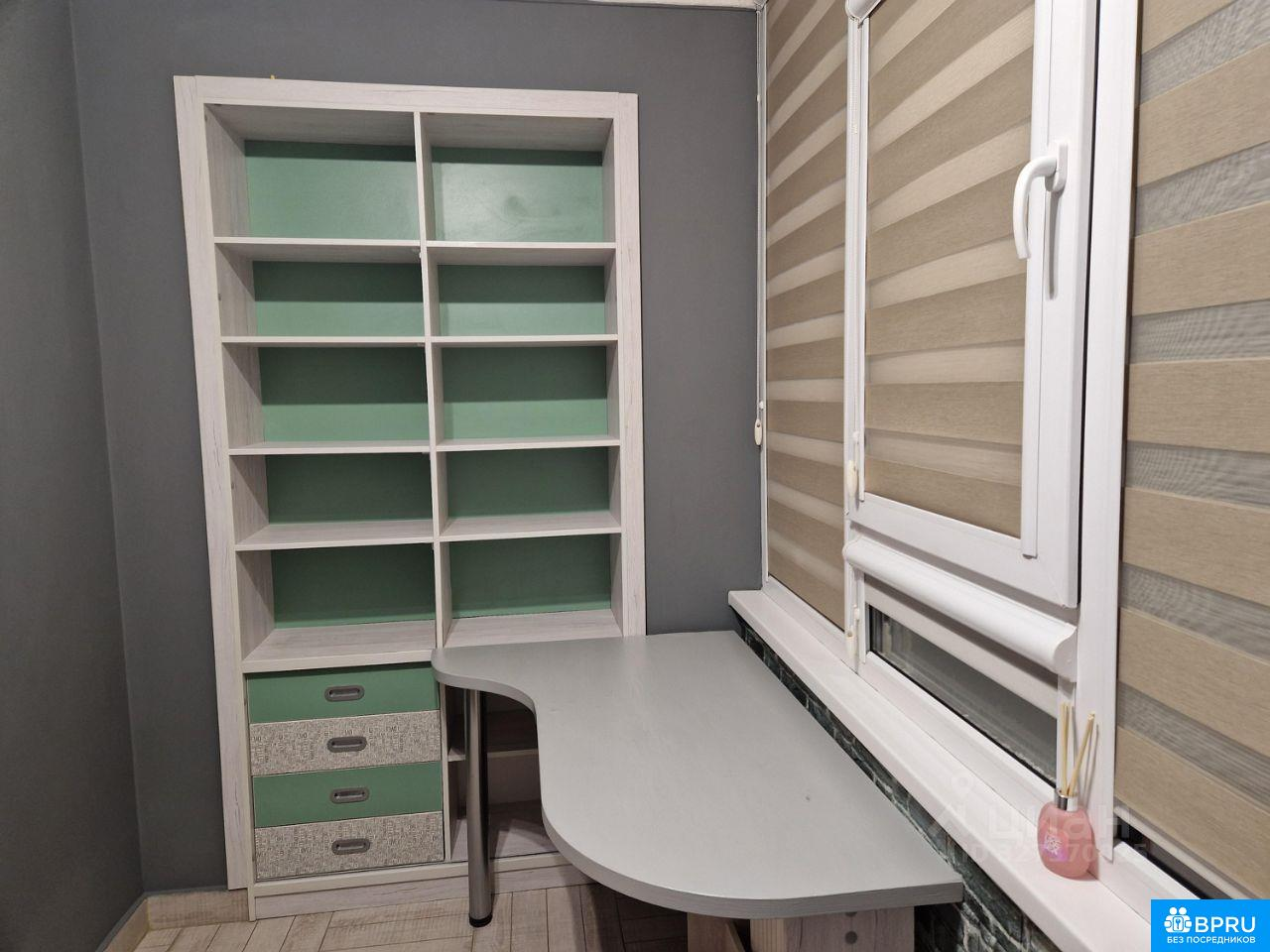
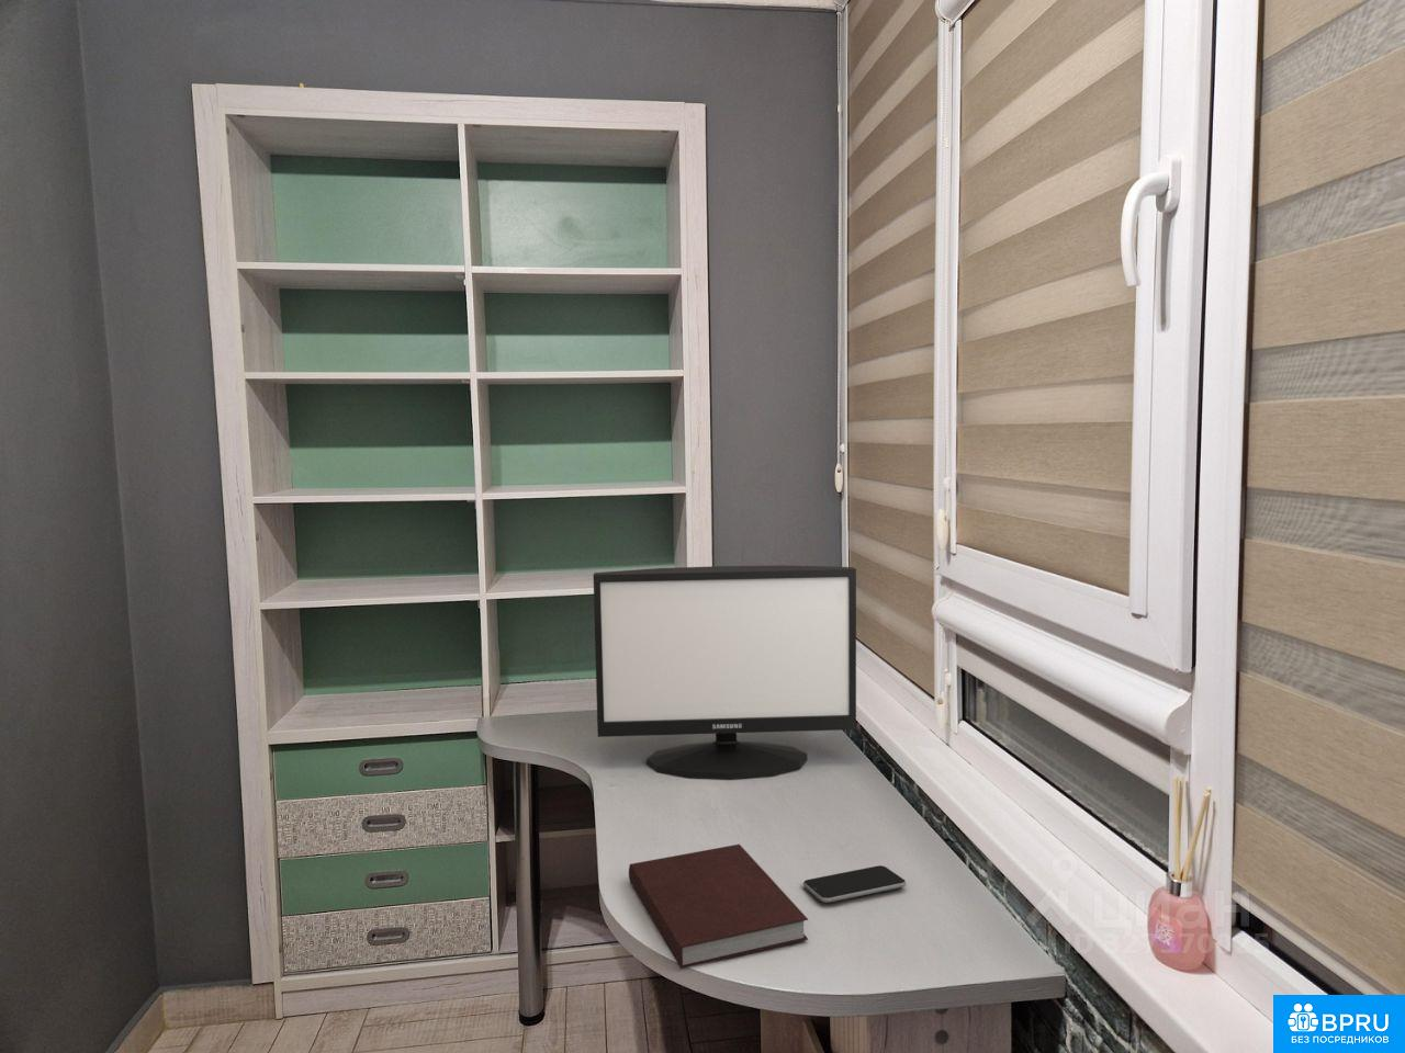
+ notebook (712, 899)
+ monitor (726, 667)
+ smartphone (854, 883)
